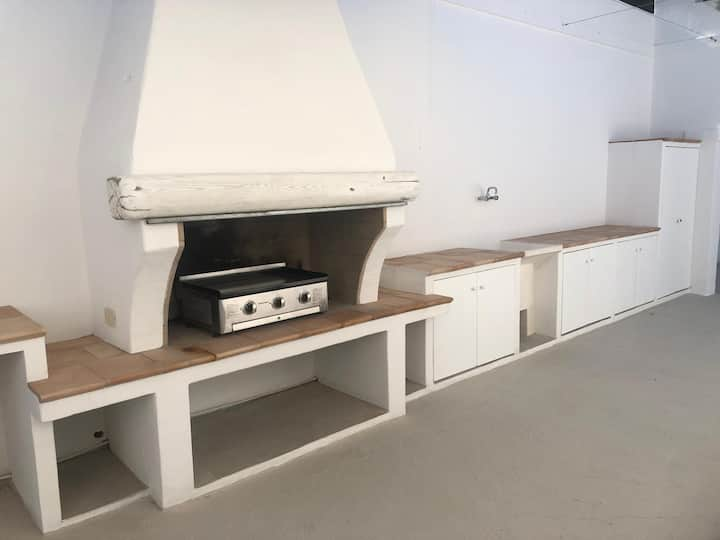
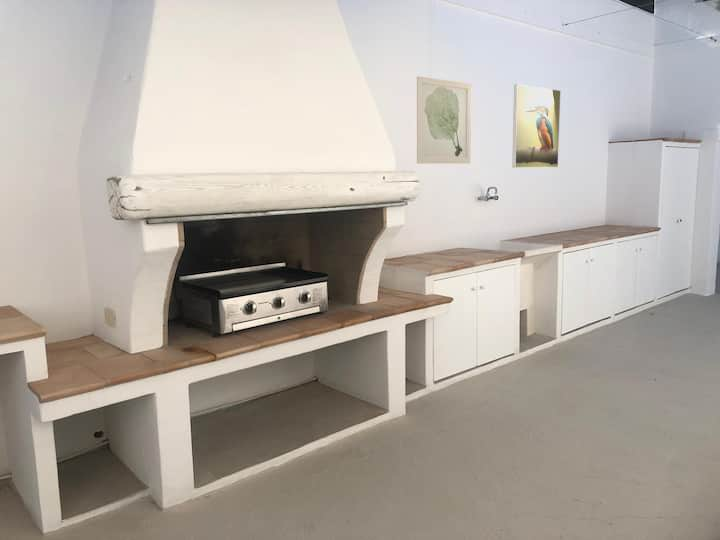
+ wall art (444, 122)
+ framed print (537, 128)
